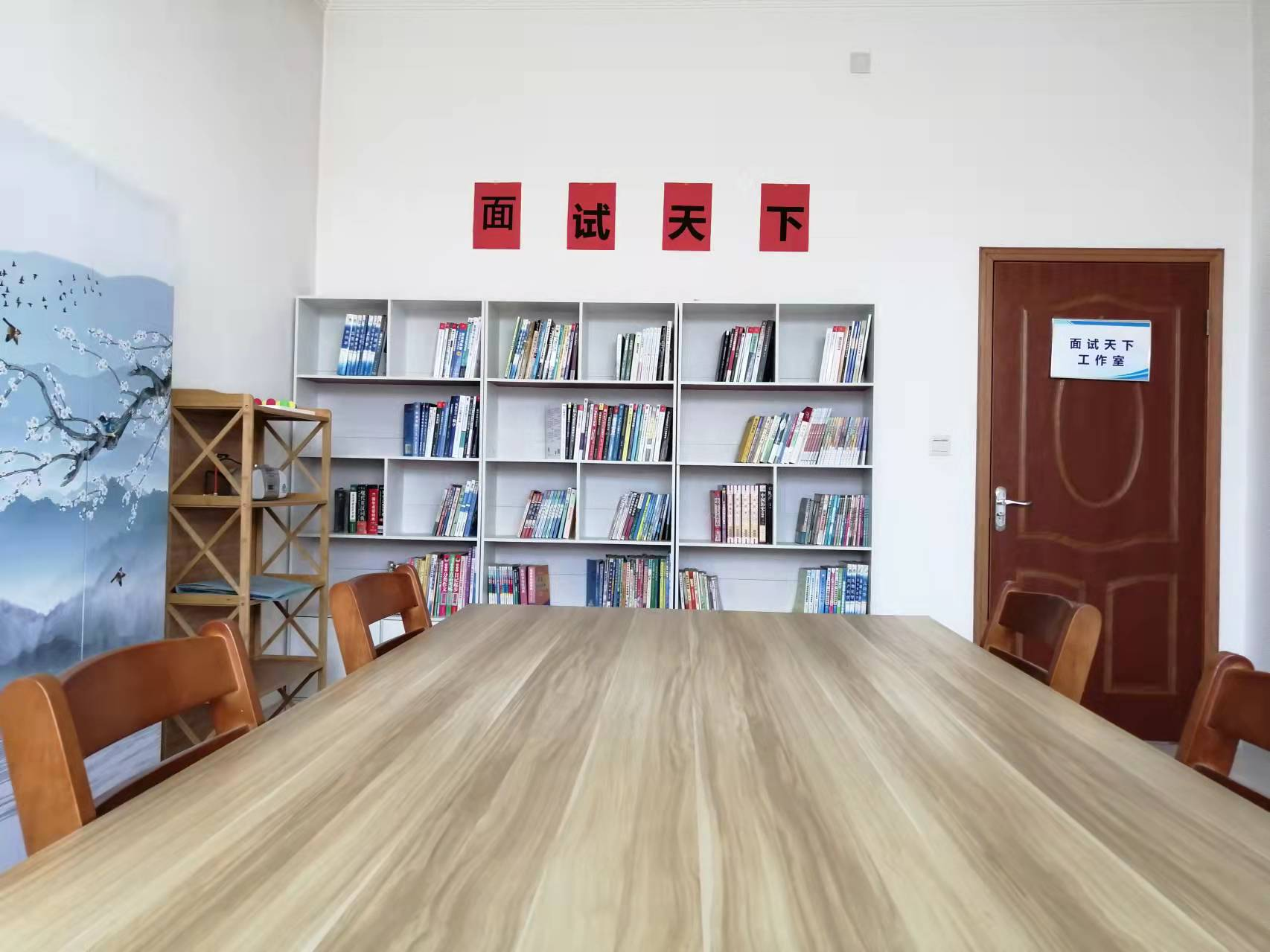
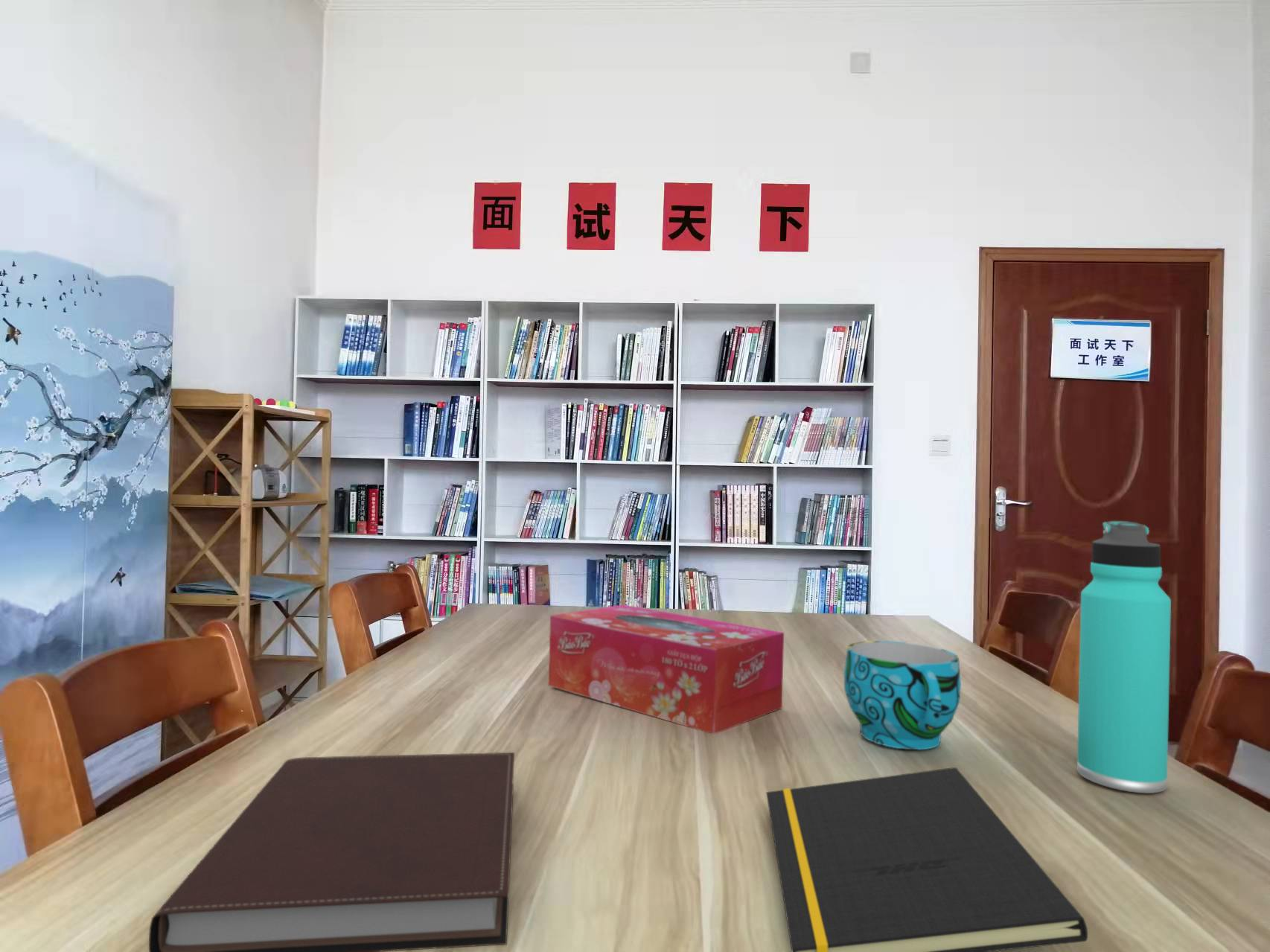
+ notepad (891, 850)
+ tissue box (661, 659)
+ thermos bottle (1123, 650)
+ notebook (374, 833)
+ cup (906, 696)
